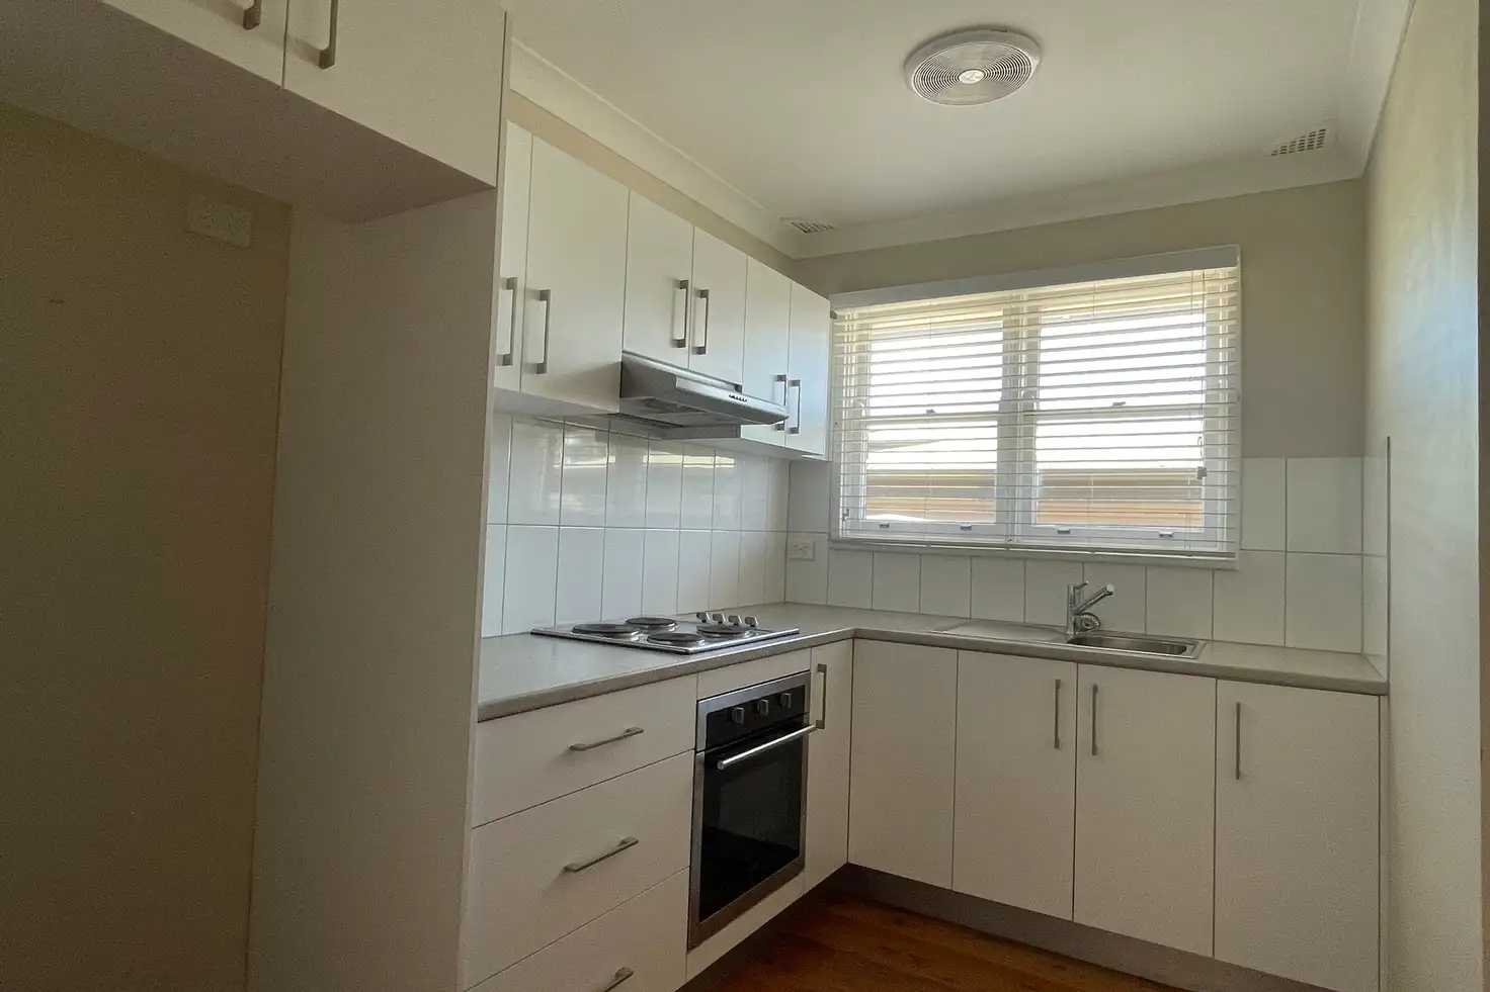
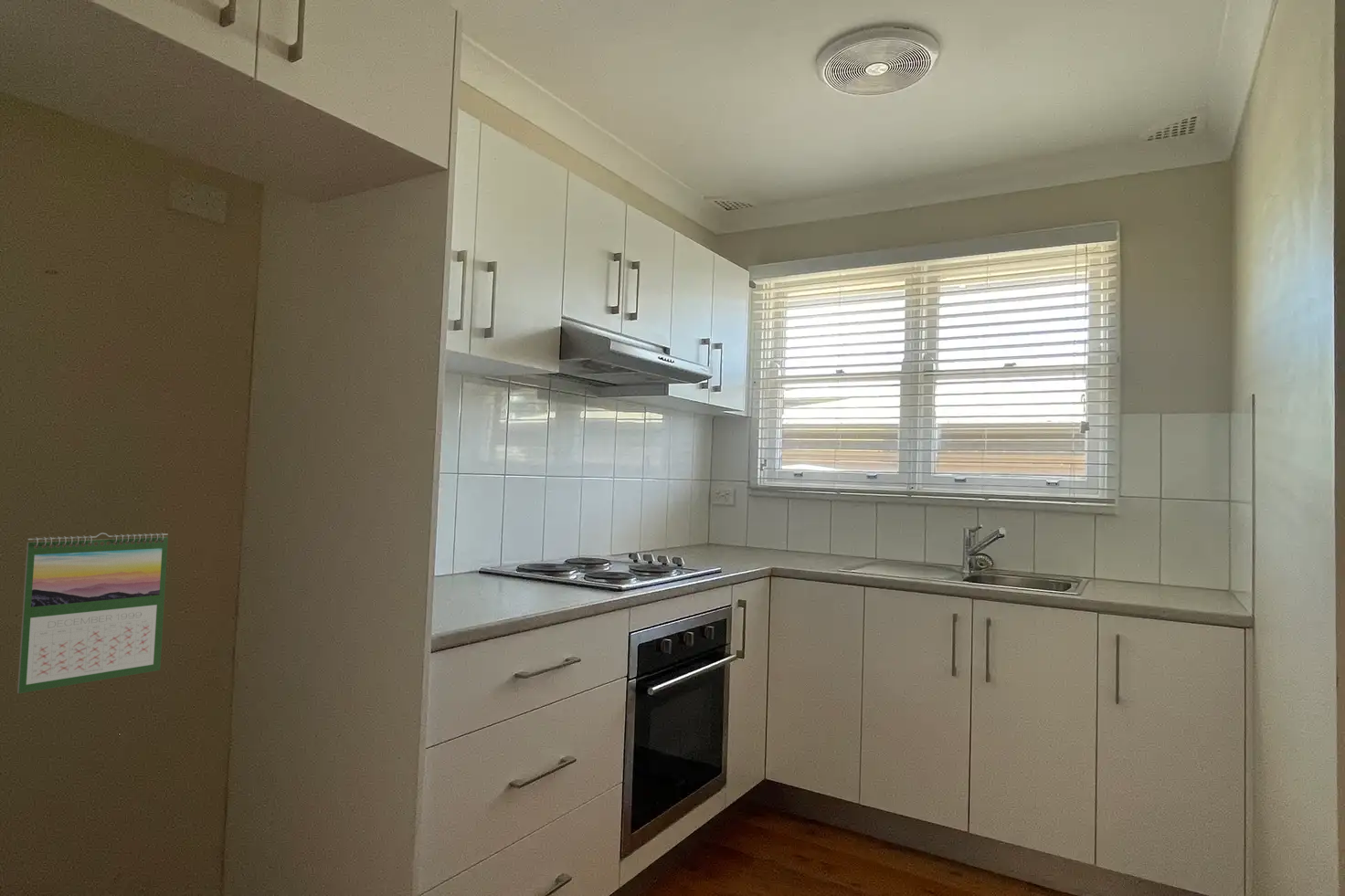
+ calendar (97, 606)
